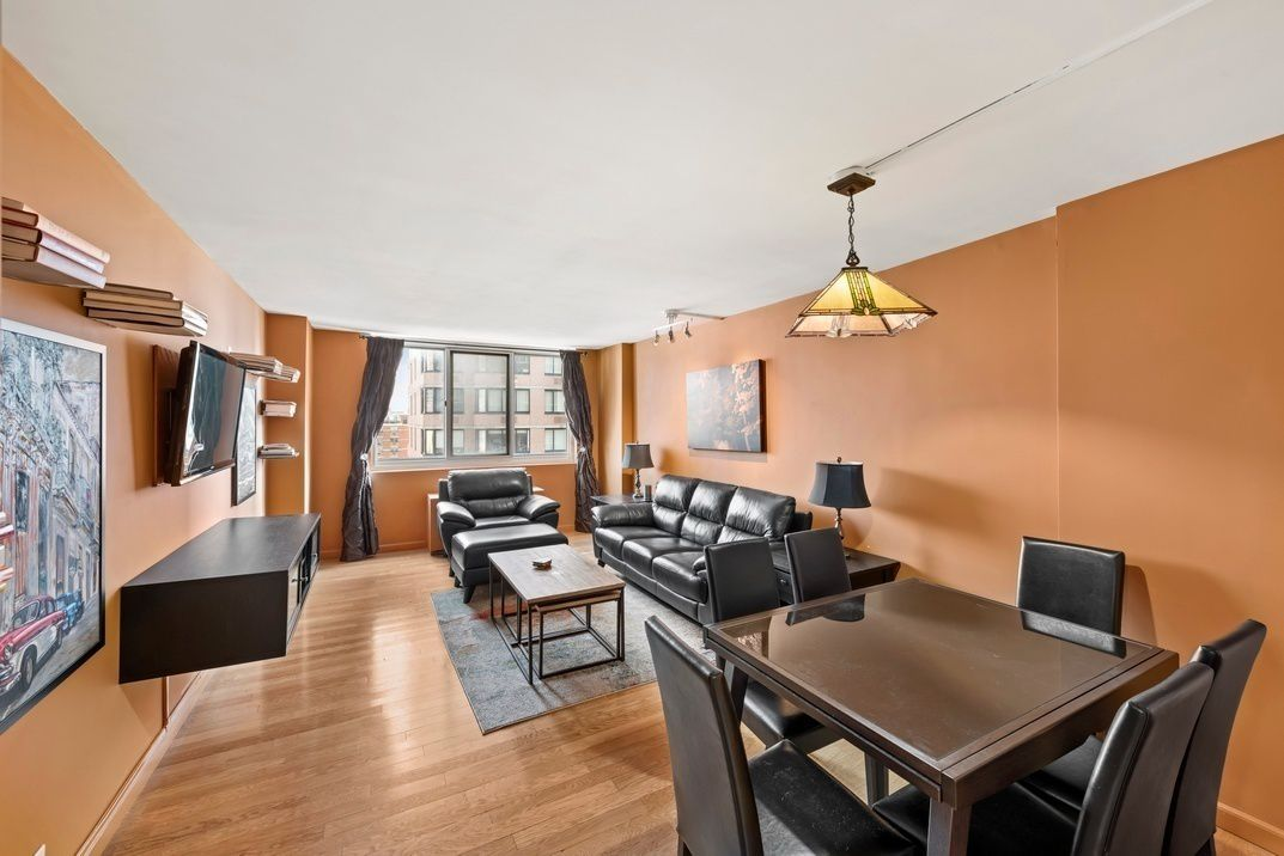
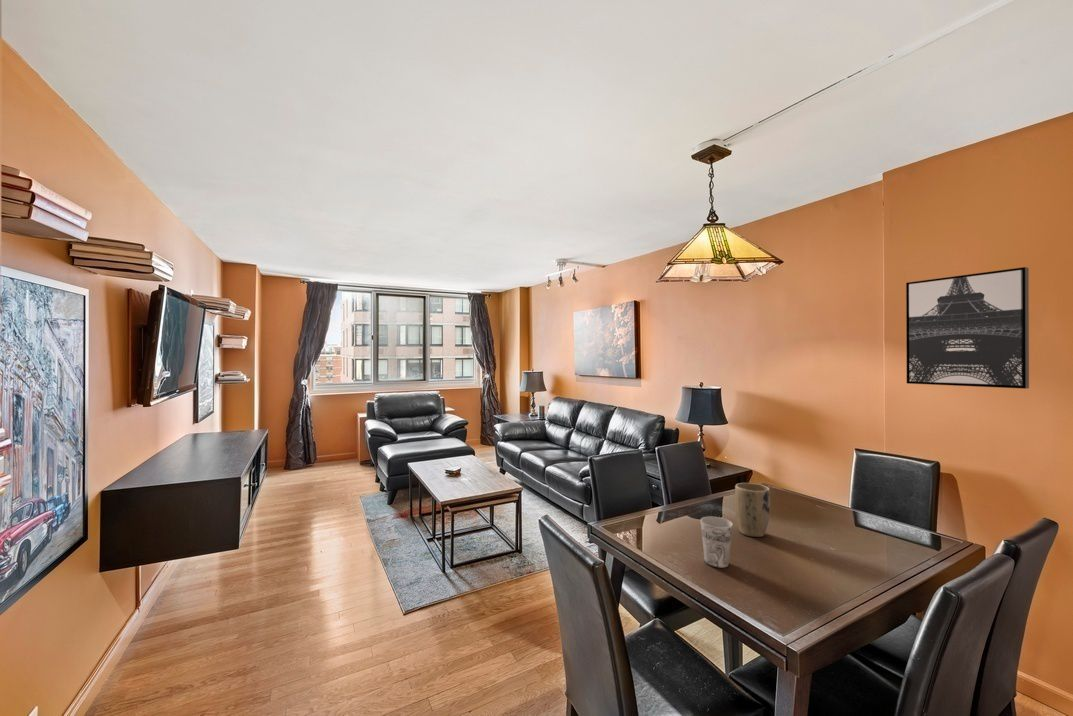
+ wall art (962, 330)
+ plant pot (752, 509)
+ cup (716, 542)
